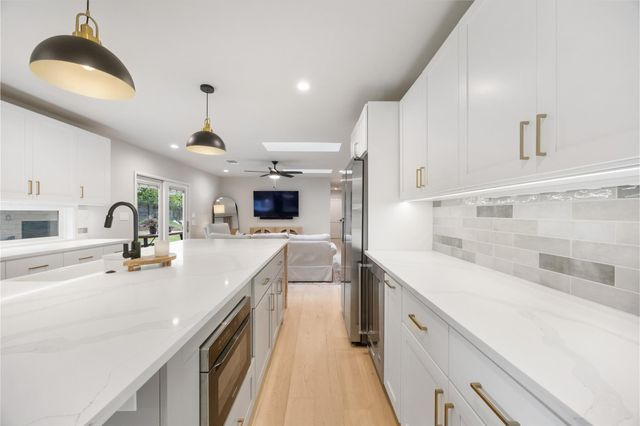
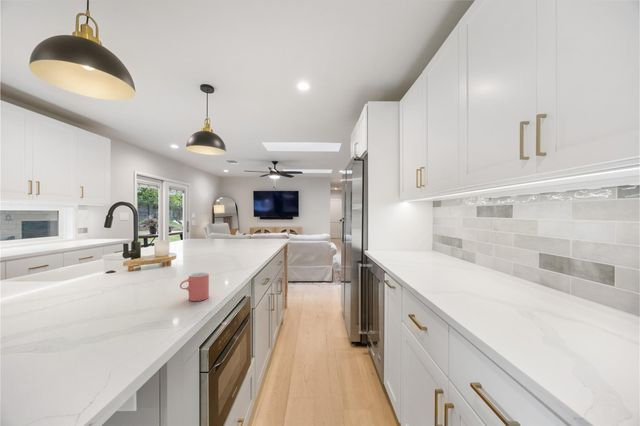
+ cup (194, 287)
